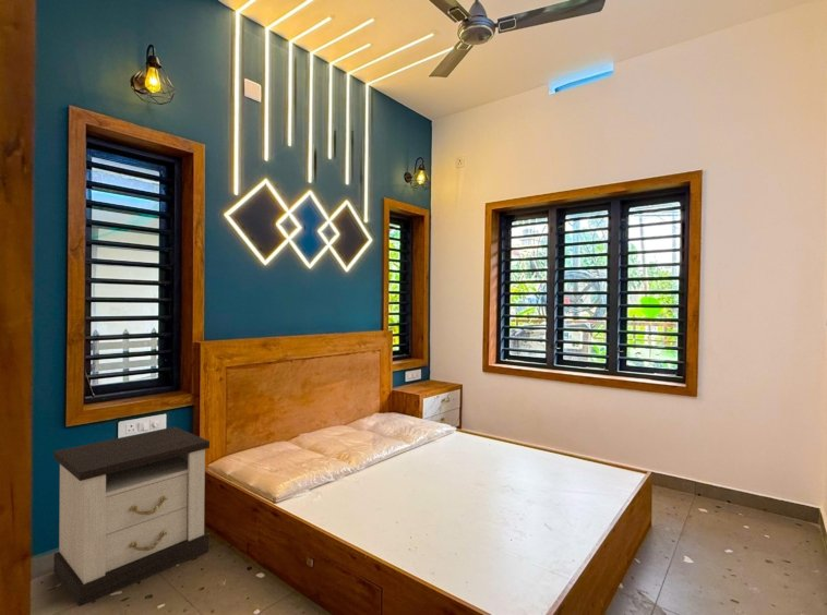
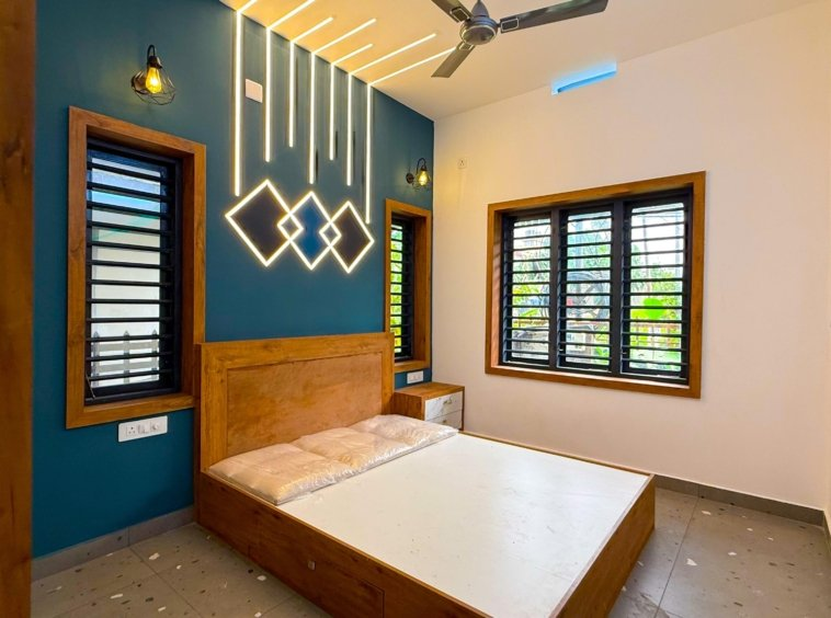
- nightstand (134, 503)
